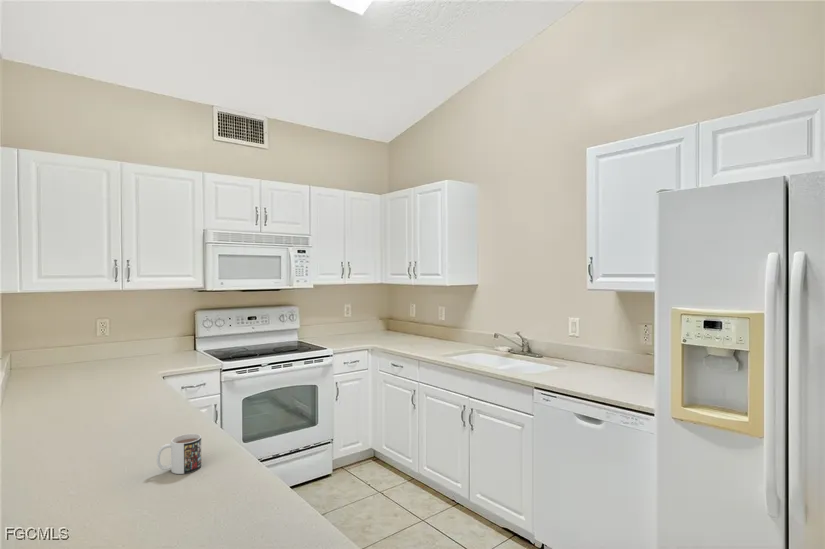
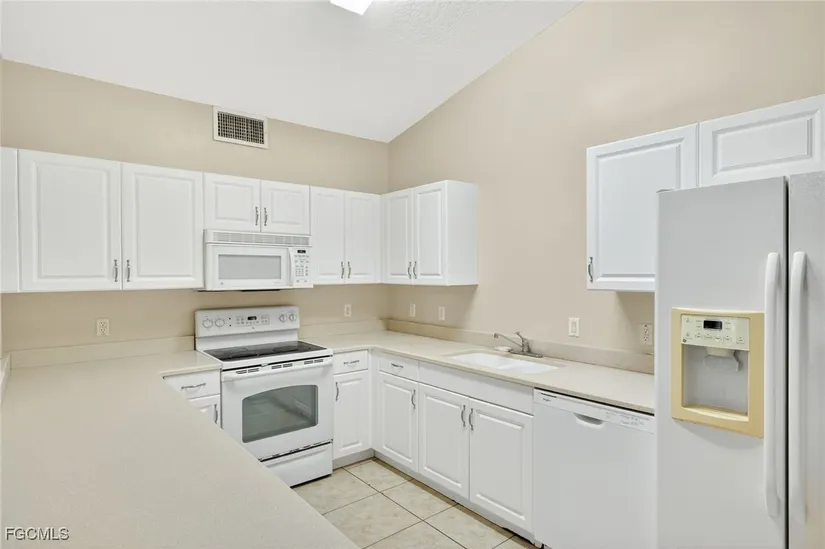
- mug (179, 454)
